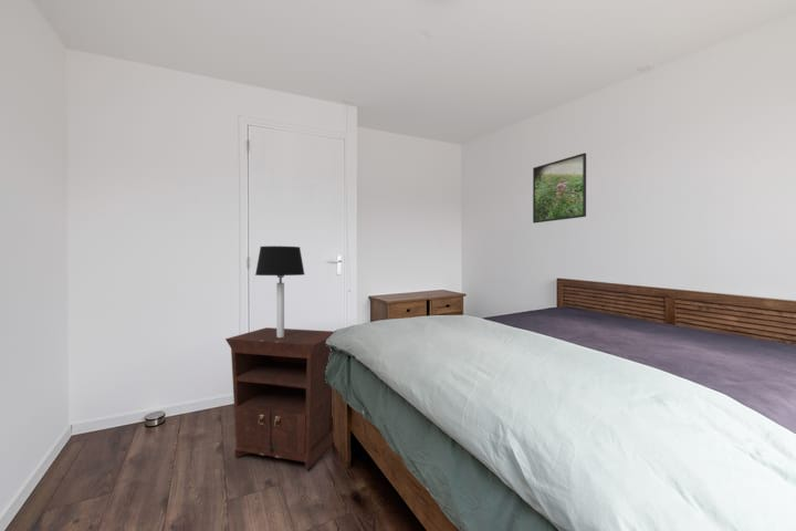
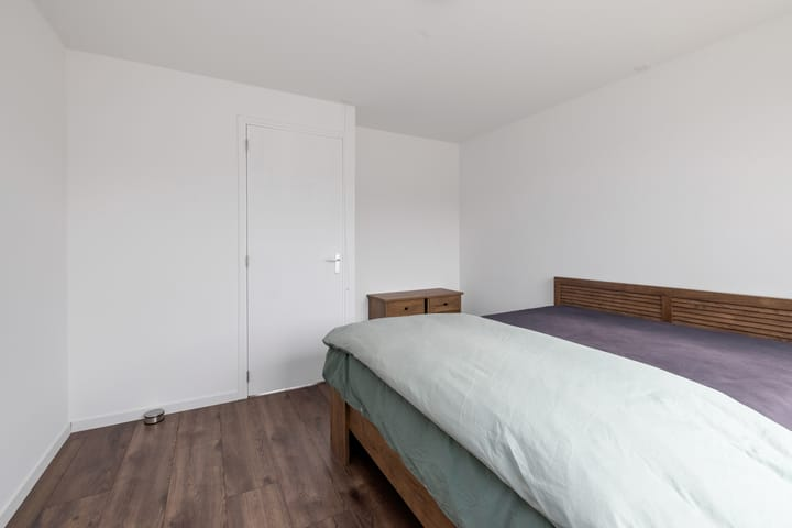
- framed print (557, 190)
- table lamp (280, 291)
- nightstand (286, 392)
